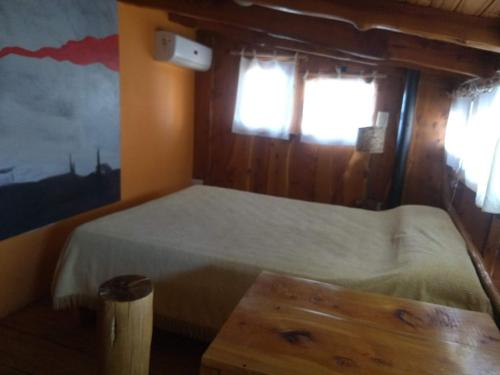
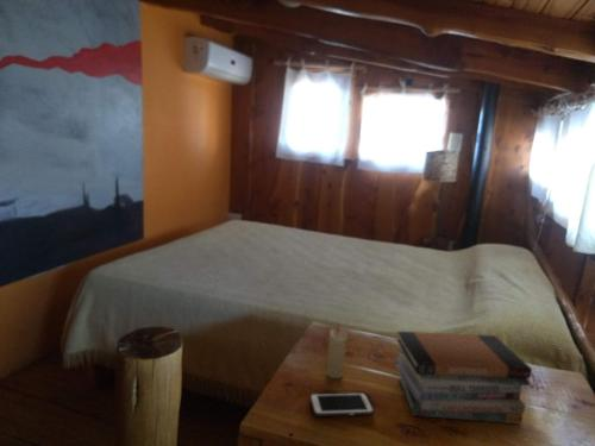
+ candle (337, 348)
+ cell phone (340, 403)
+ book stack (456, 375)
